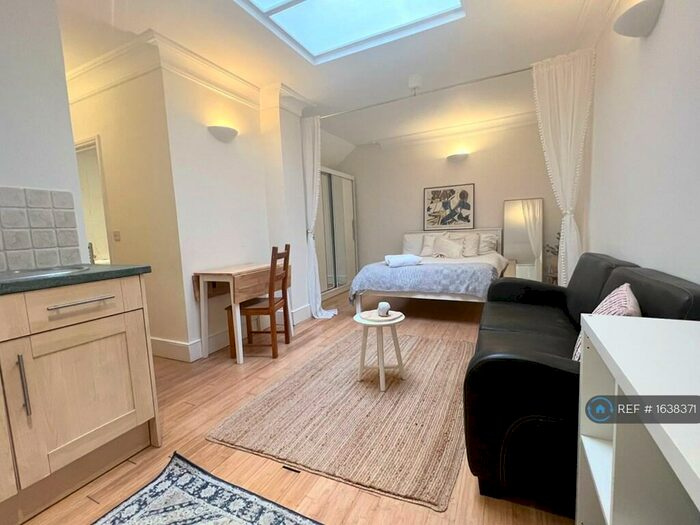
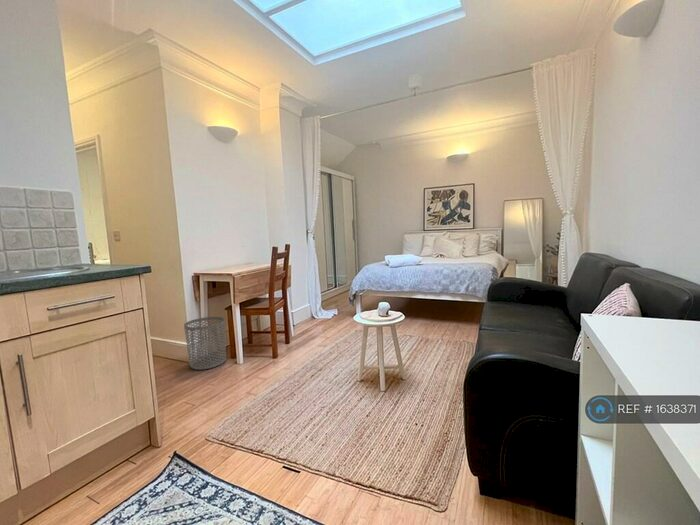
+ waste bin (206, 343)
